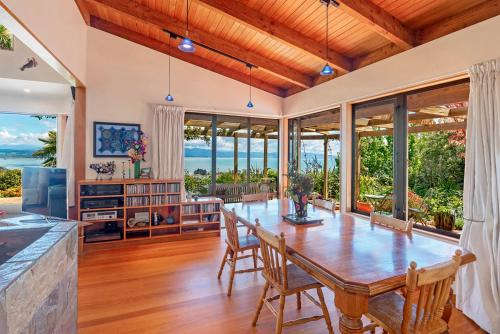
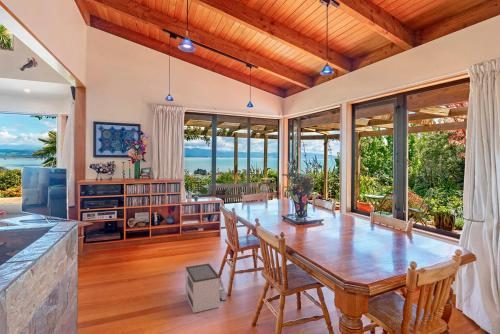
+ architectural model (202, 286)
